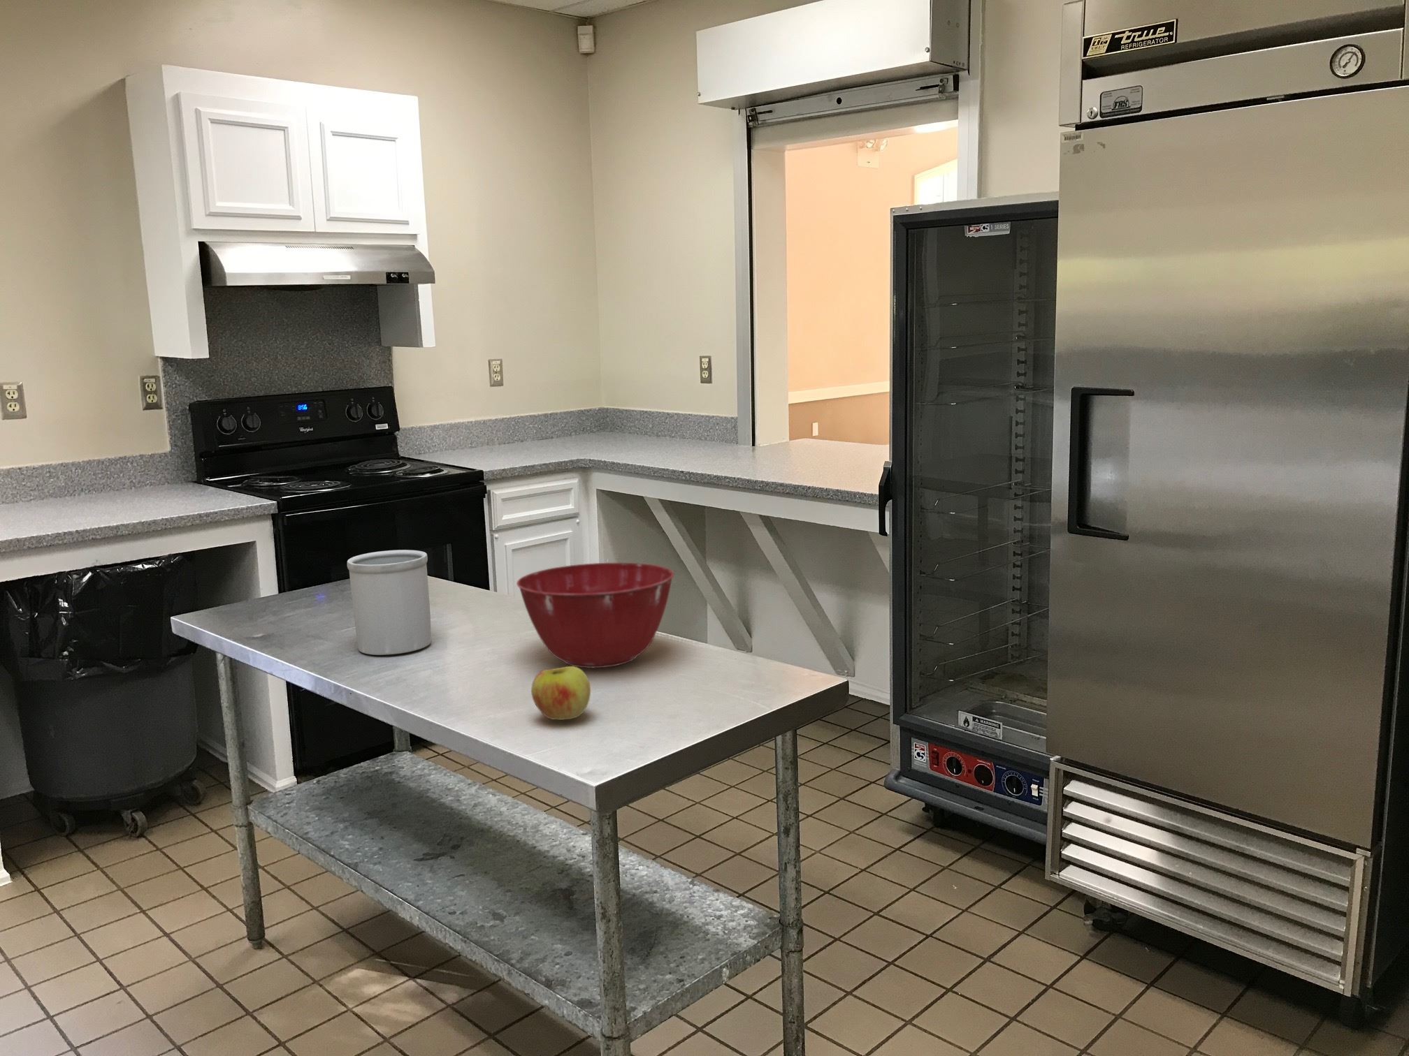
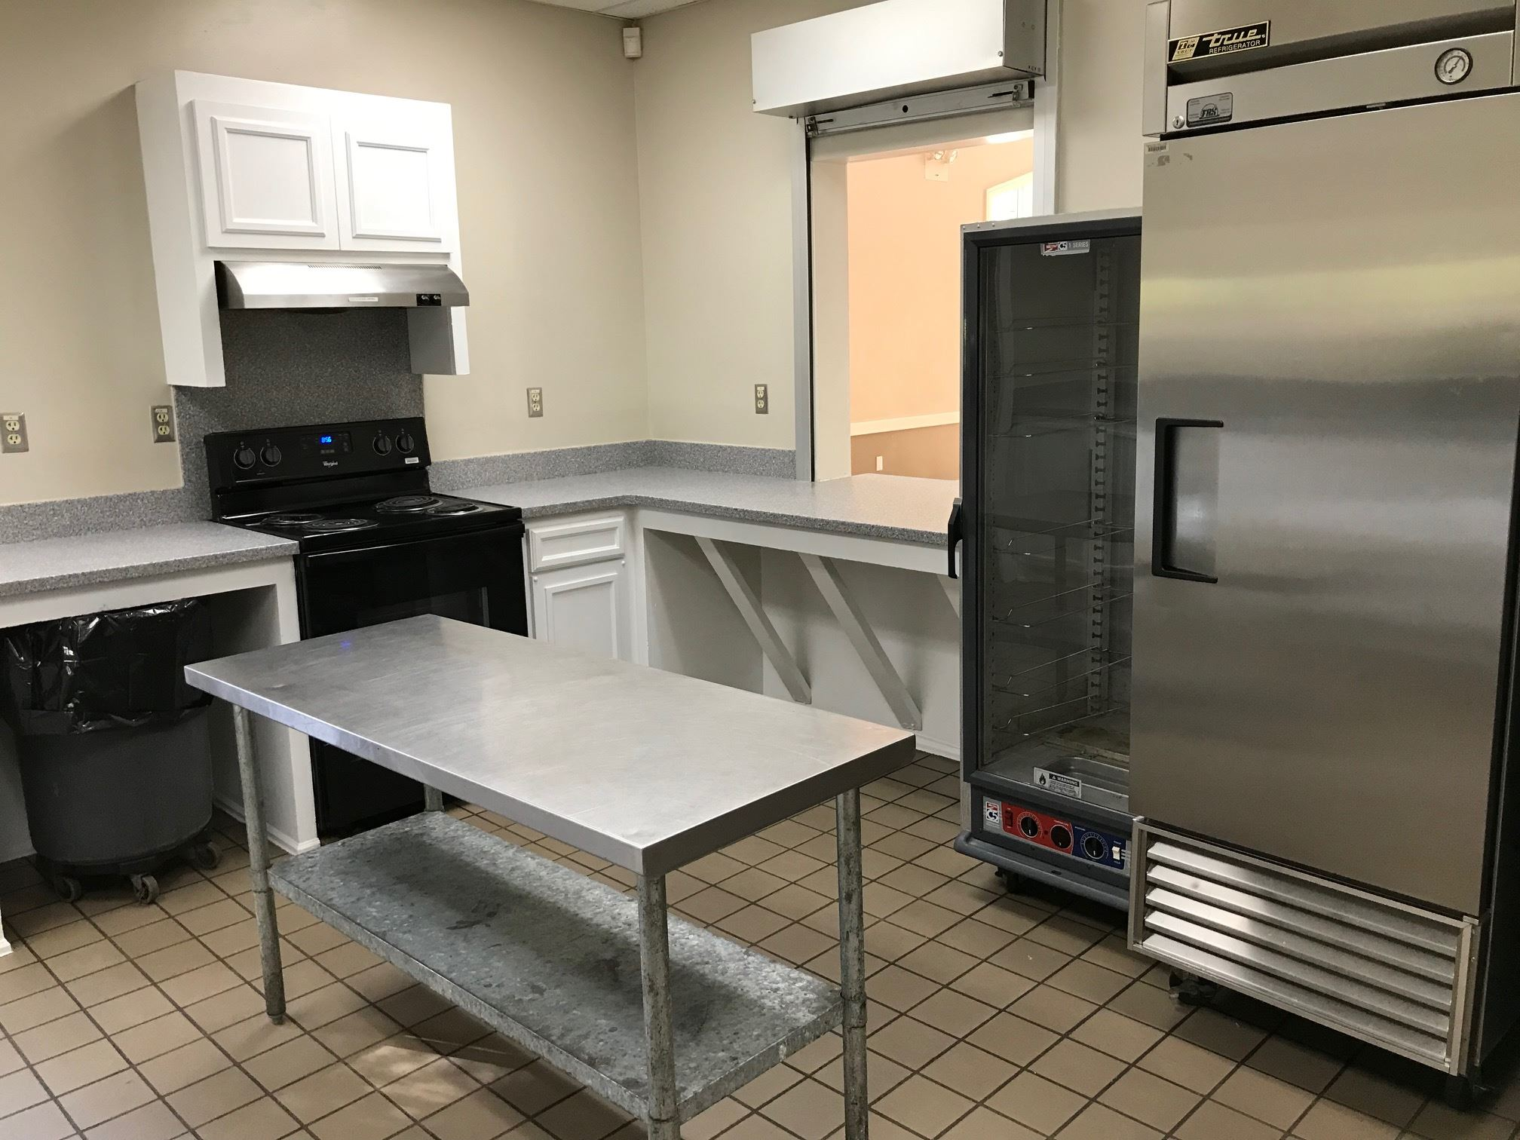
- utensil holder (391, 601)
- apple (561, 693)
- mixing bowl (597, 617)
